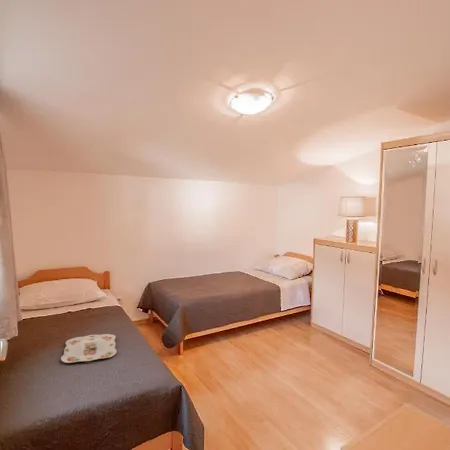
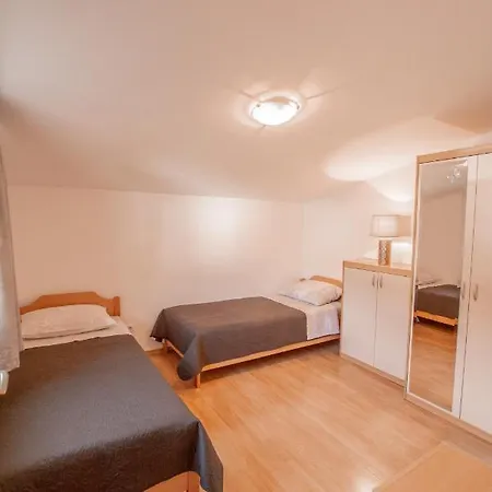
- serving tray (90, 347)
